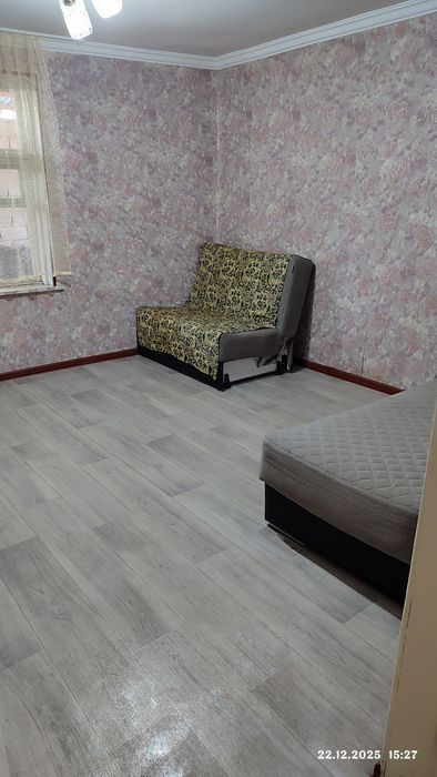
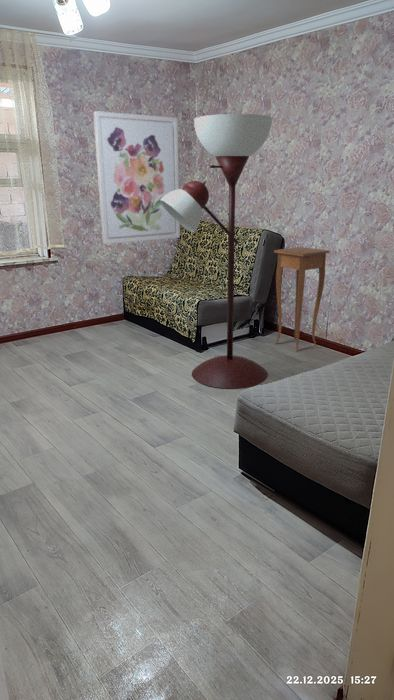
+ floor lamp (228, 258)
+ wall art (140, 180)
+ side table (298, 299)
